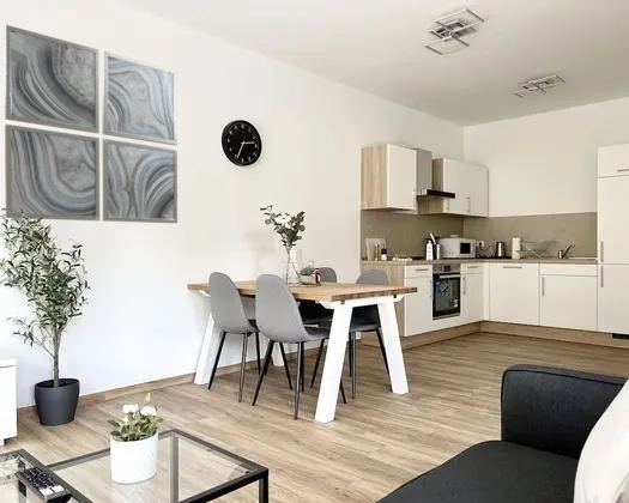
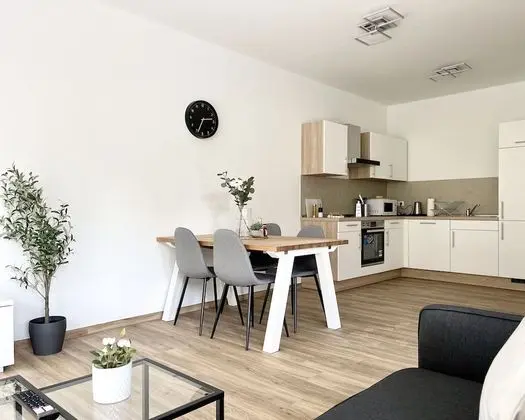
- wall art (98, 138)
